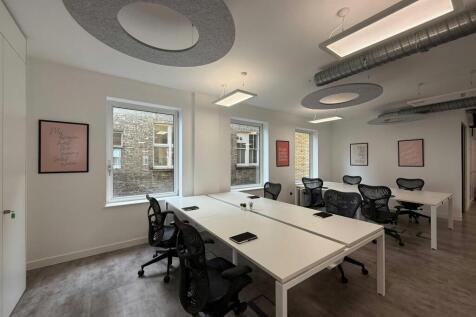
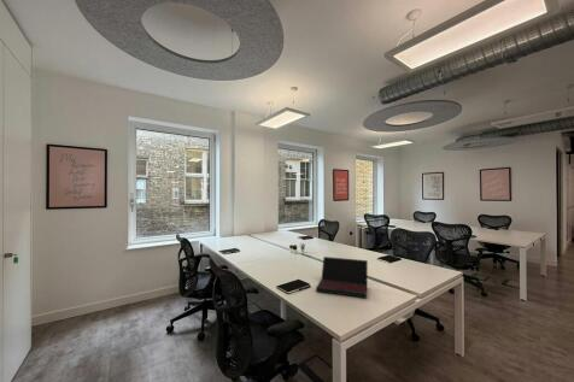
+ laptop (342, 275)
